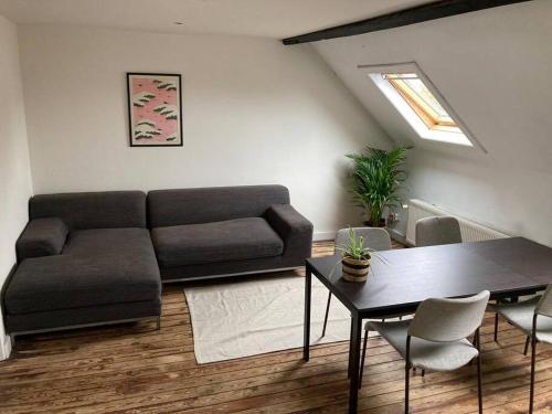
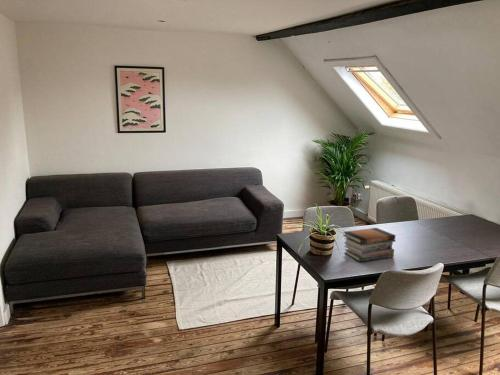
+ book stack (368, 244)
